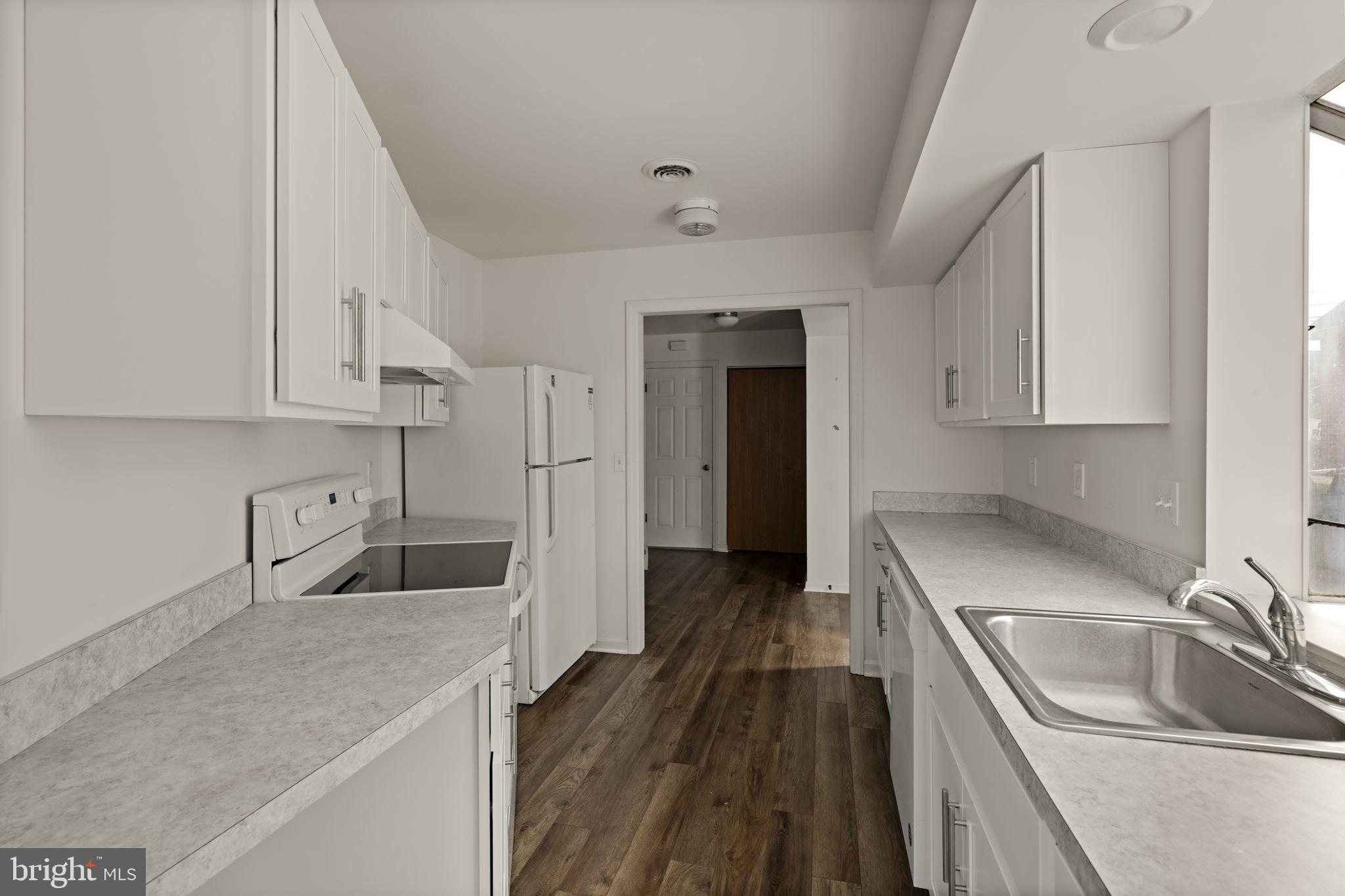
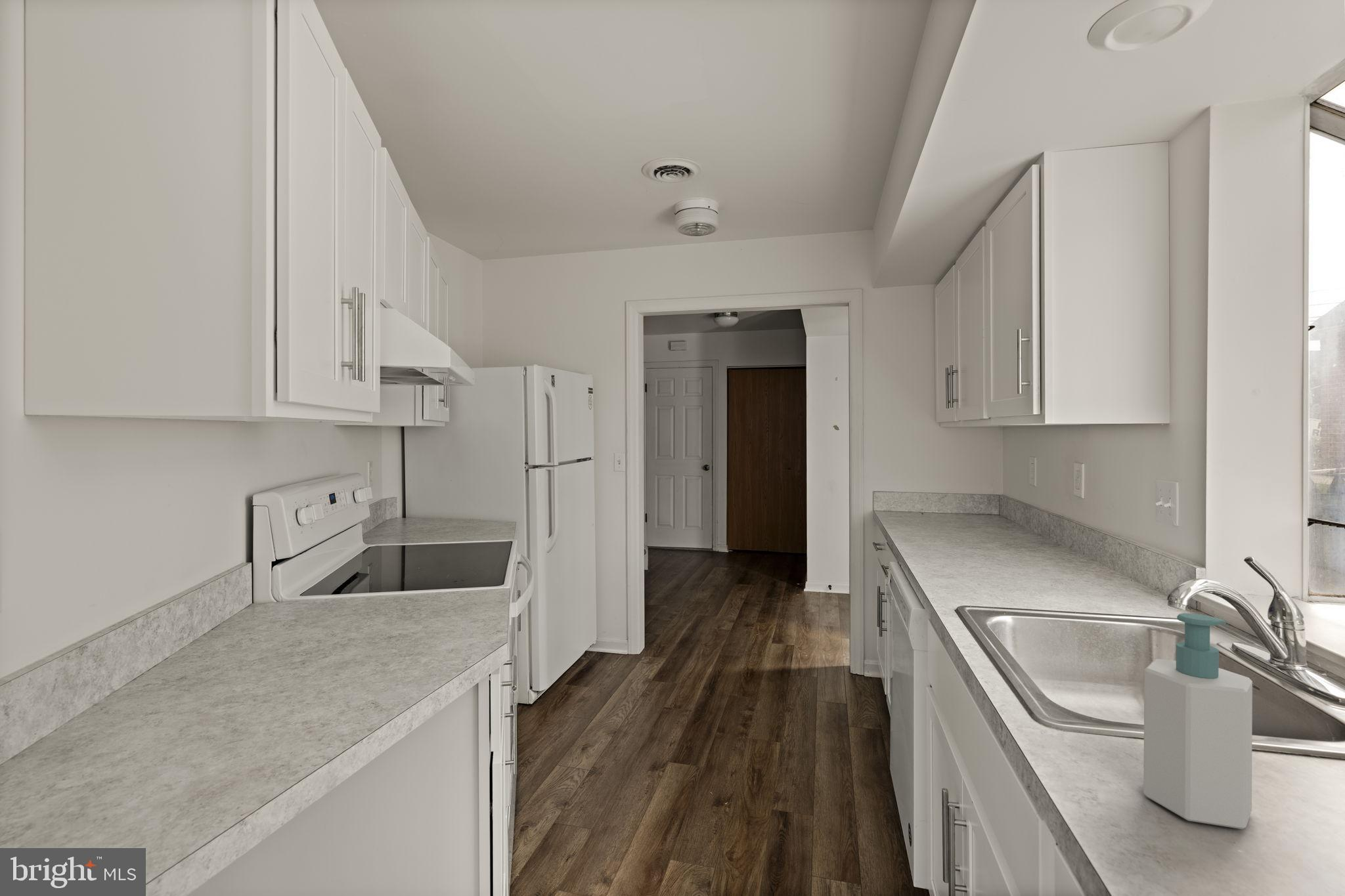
+ soap bottle (1197, 710)
